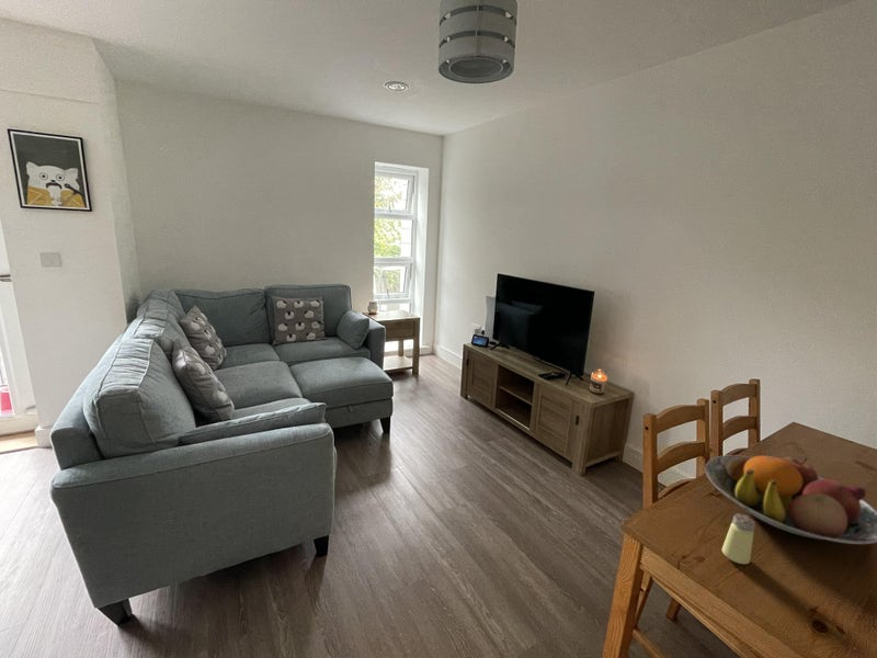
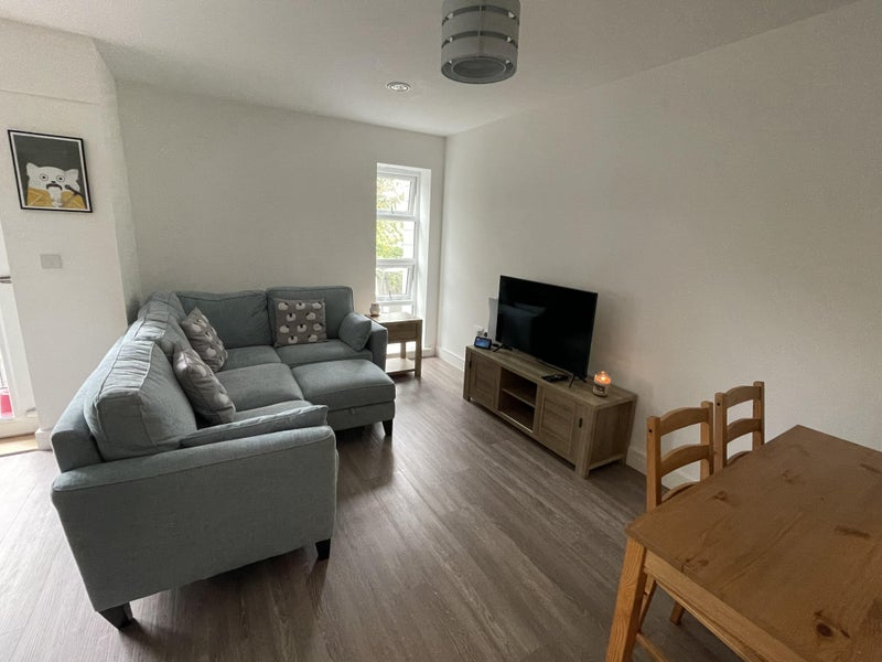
- fruit bowl (788, 487)
- saltshaker (740, 537)
